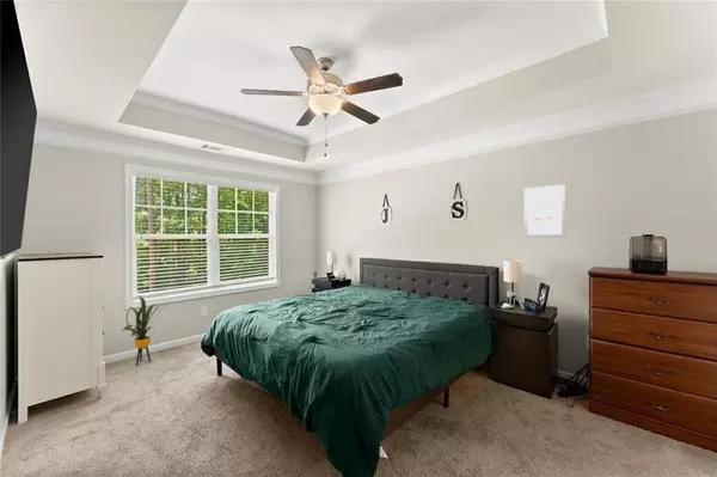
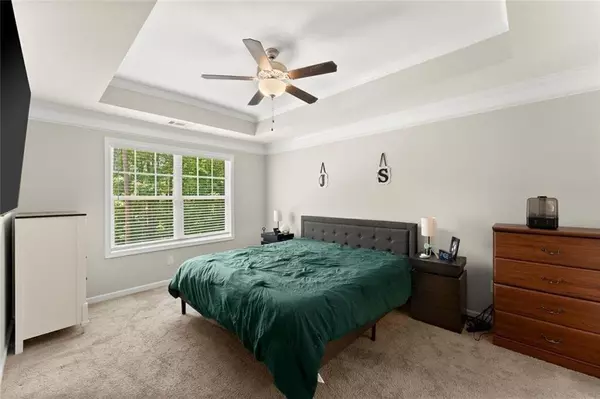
- house plant (145, 329)
- wall art (544, 212)
